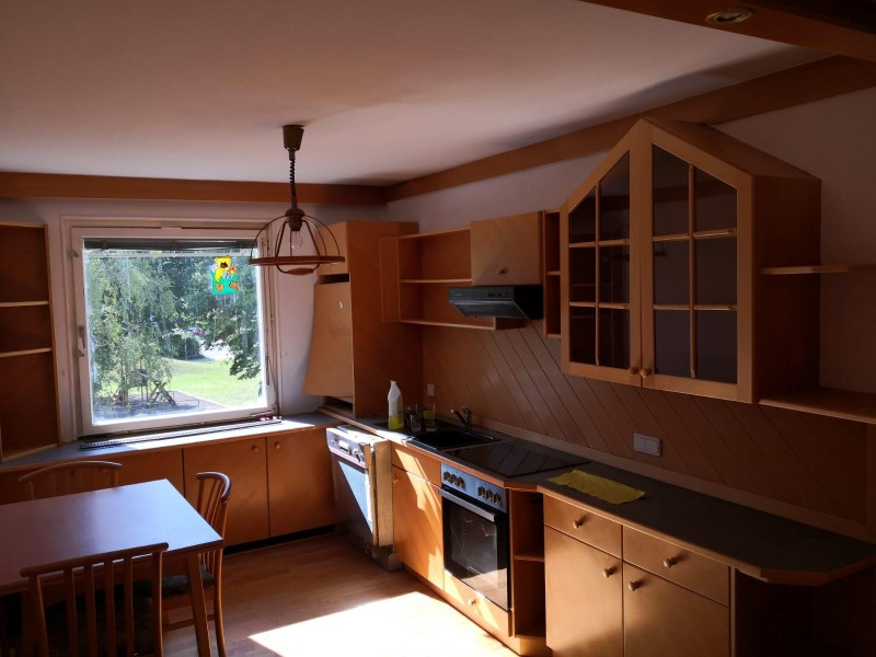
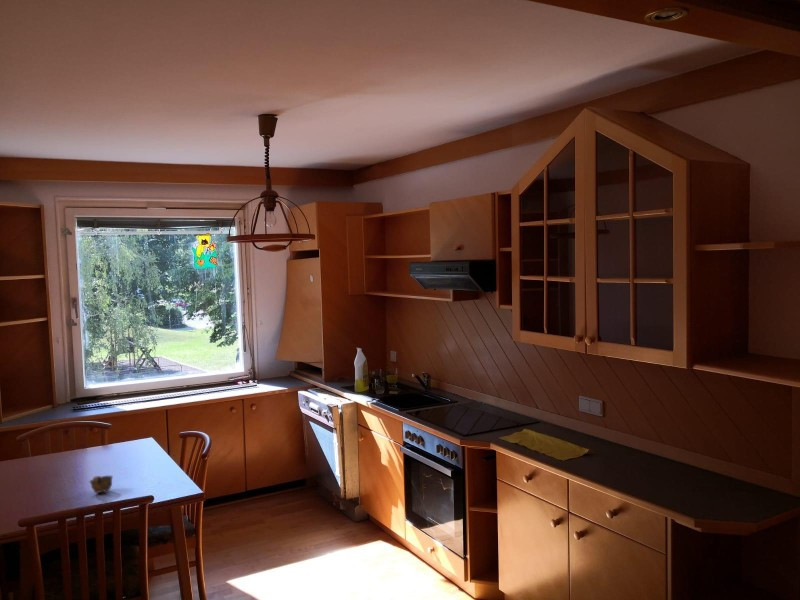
+ cup (99, 482)
